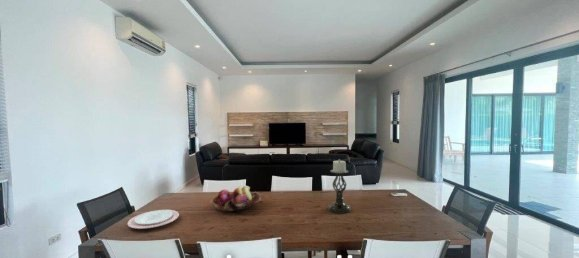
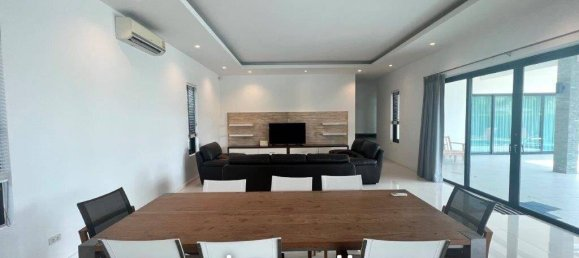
- plate (154, 219)
- fruit basket (237, 197)
- candle holder (339, 184)
